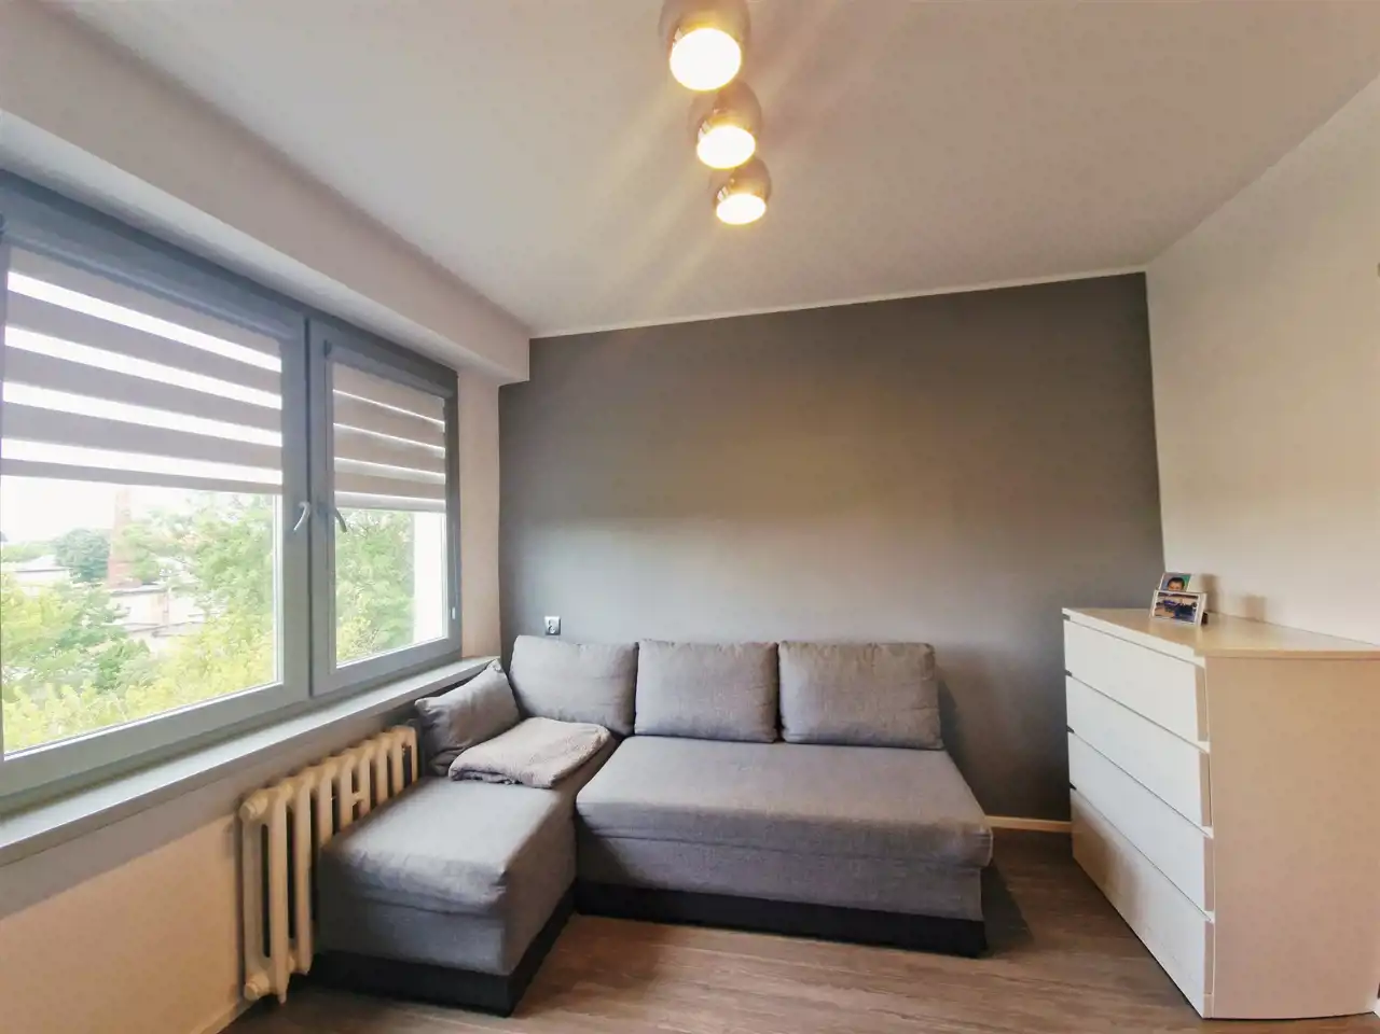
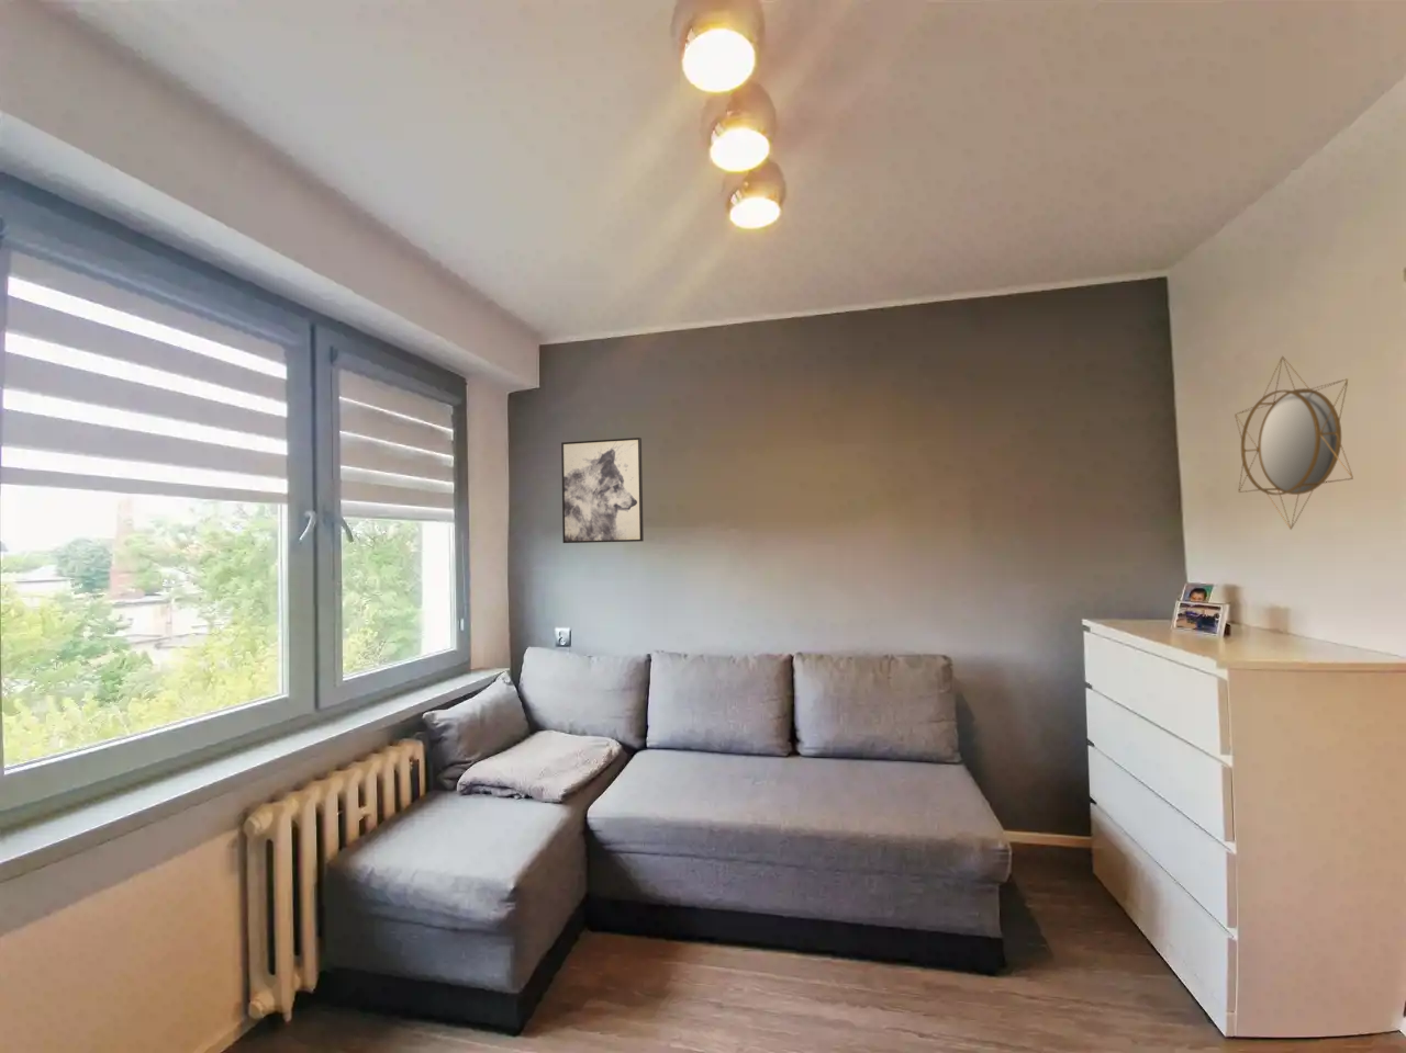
+ home mirror (1286, 442)
+ wall art (601, 490)
